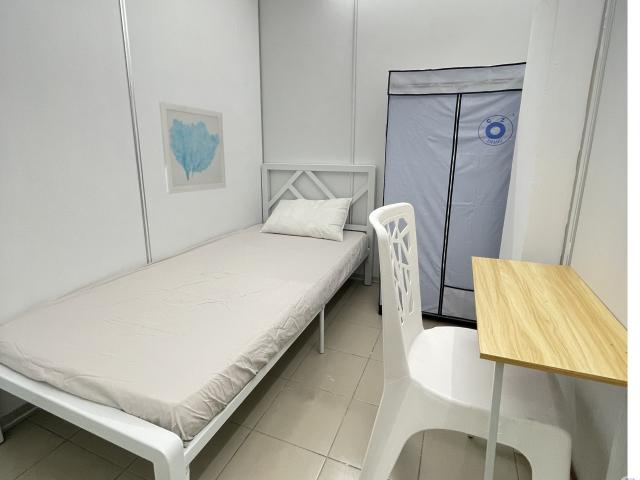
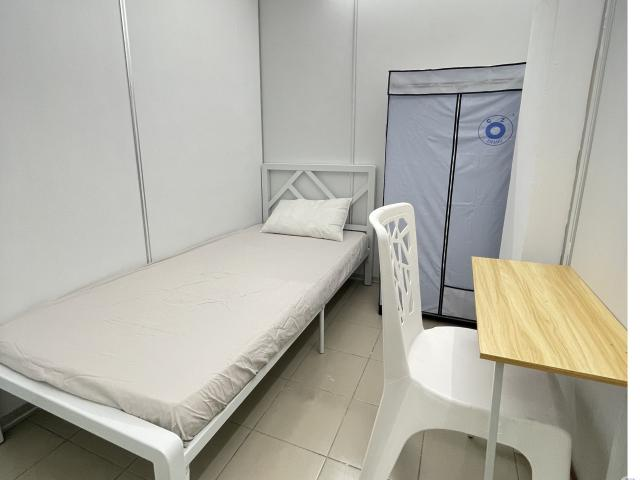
- wall art (196, 150)
